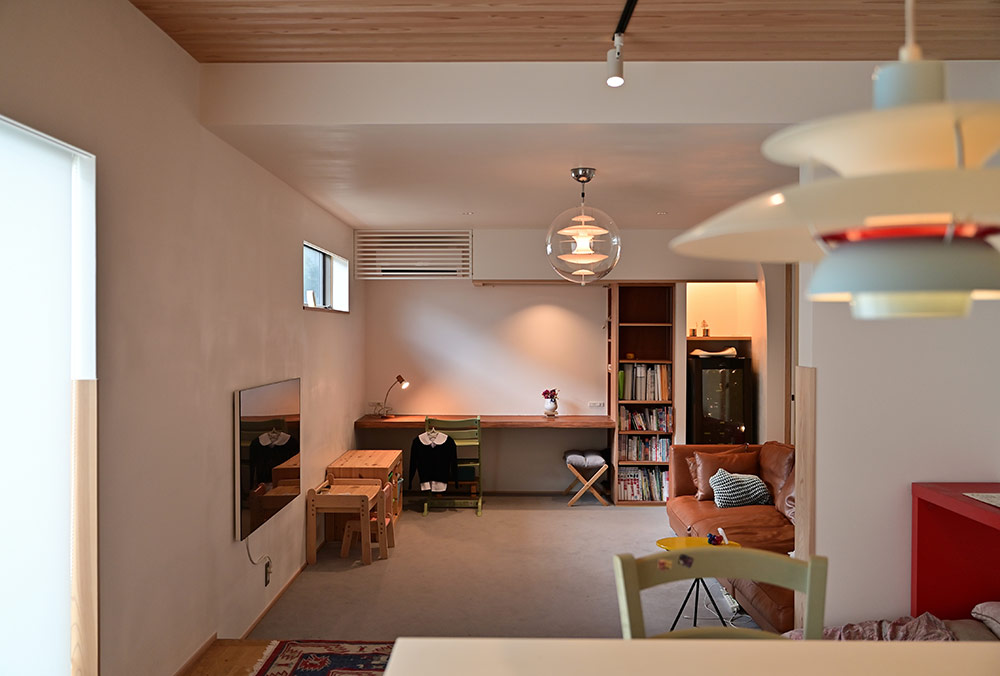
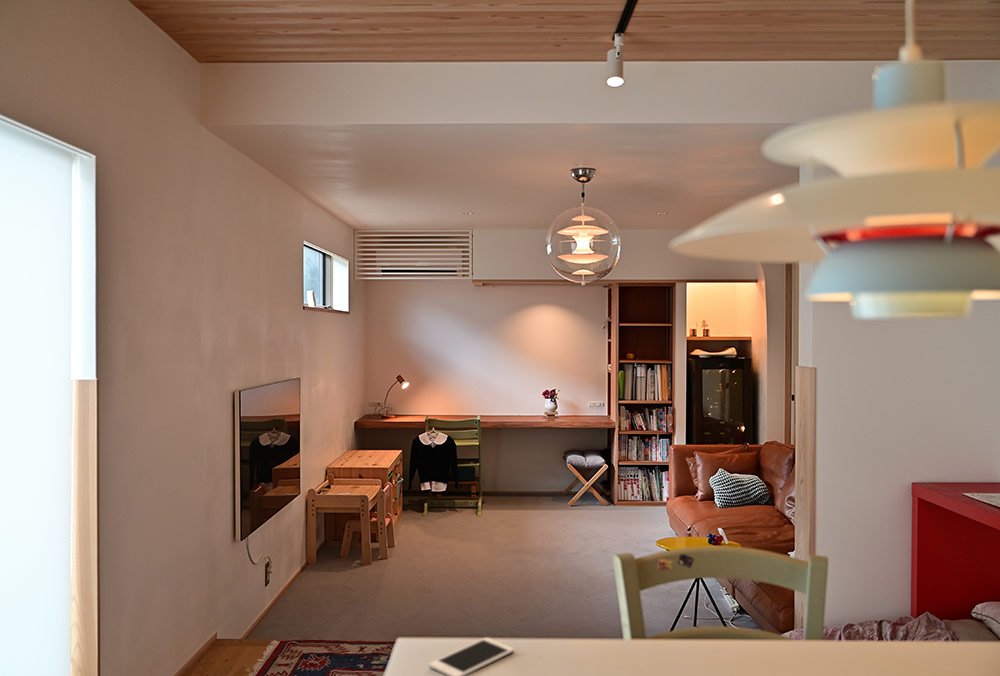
+ cell phone (472, 657)
